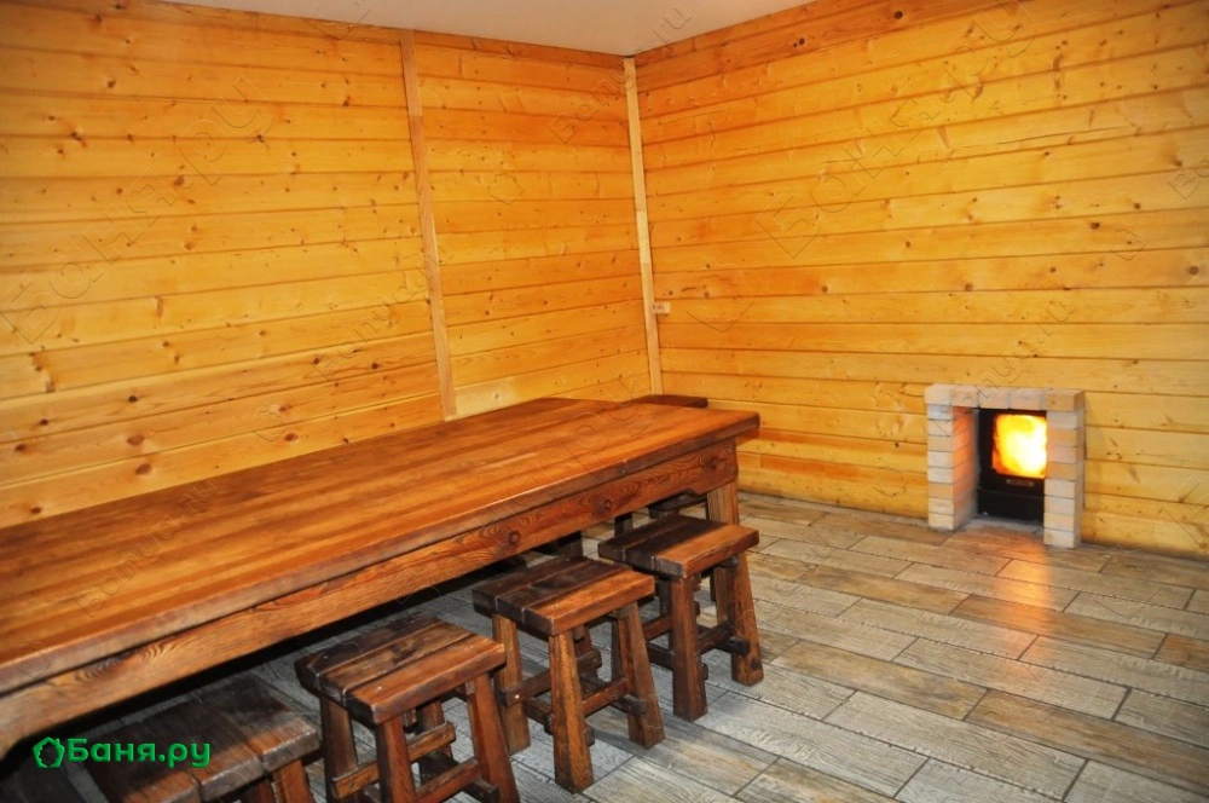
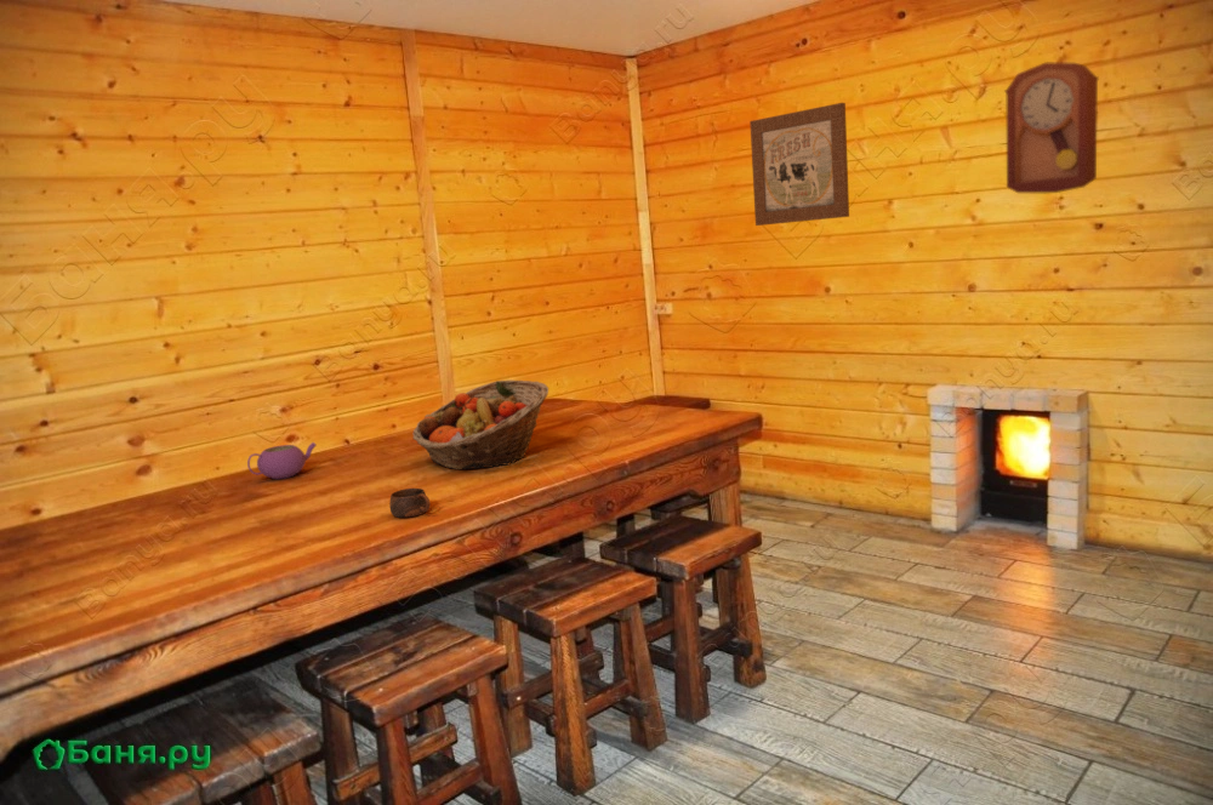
+ teapot (283, 461)
+ wall art (797, 167)
+ cup (411, 503)
+ fruit basket (482, 422)
+ pendulum clock (1050, 129)
